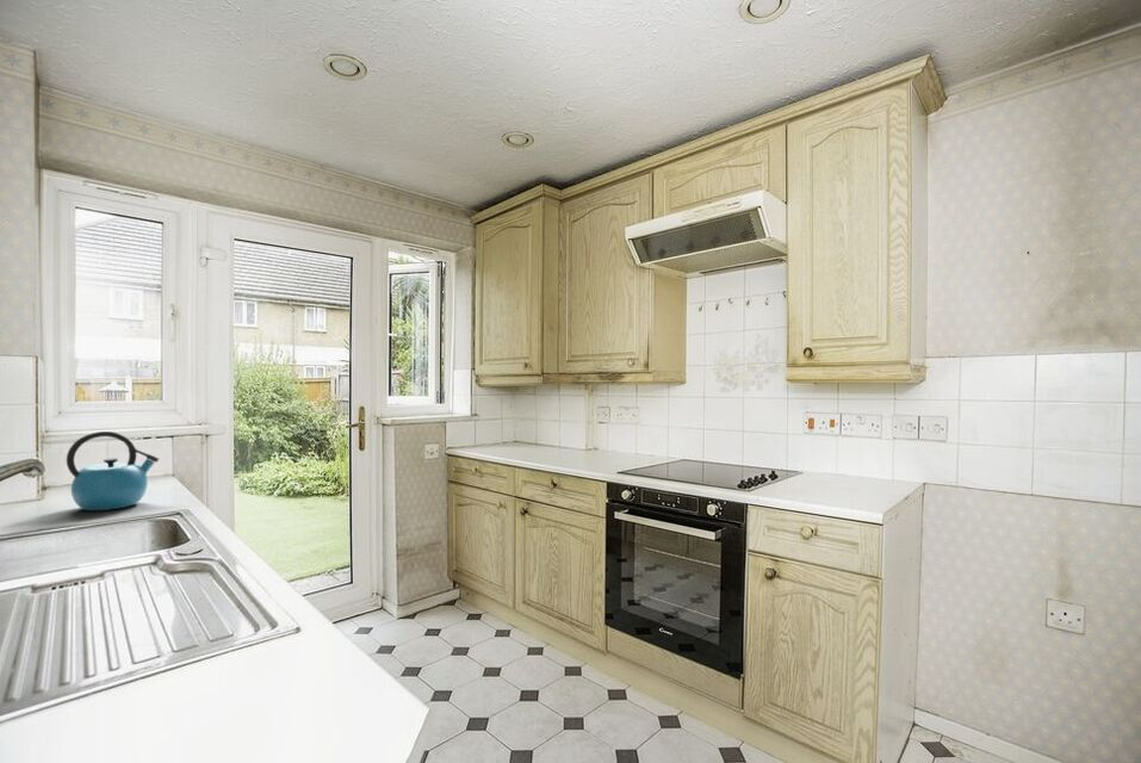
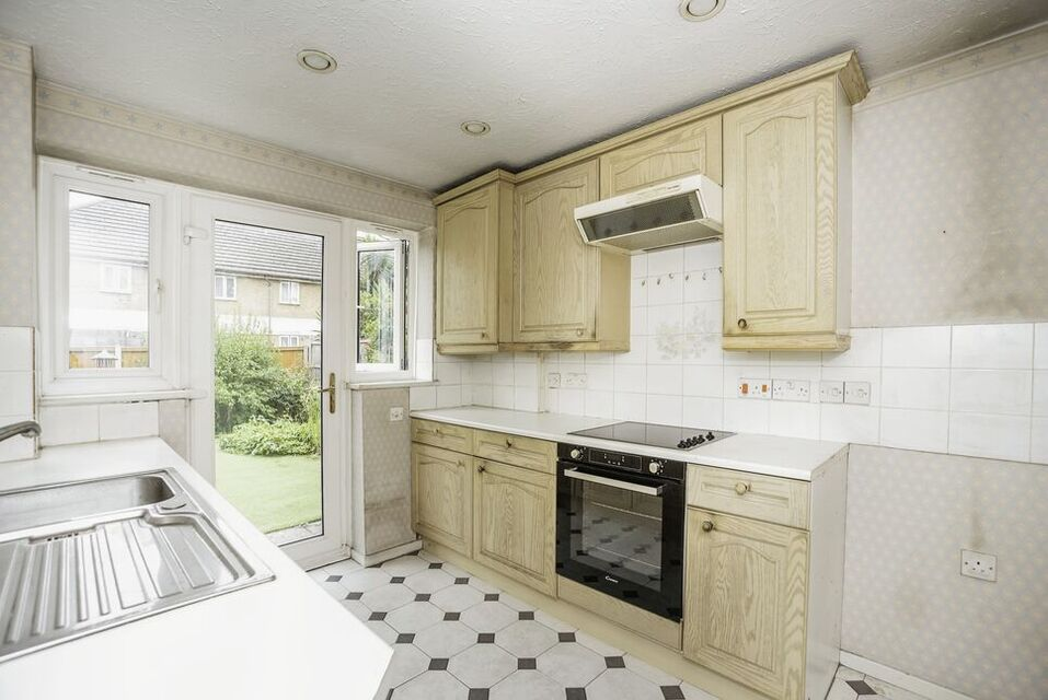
- kettle (114, 467)
